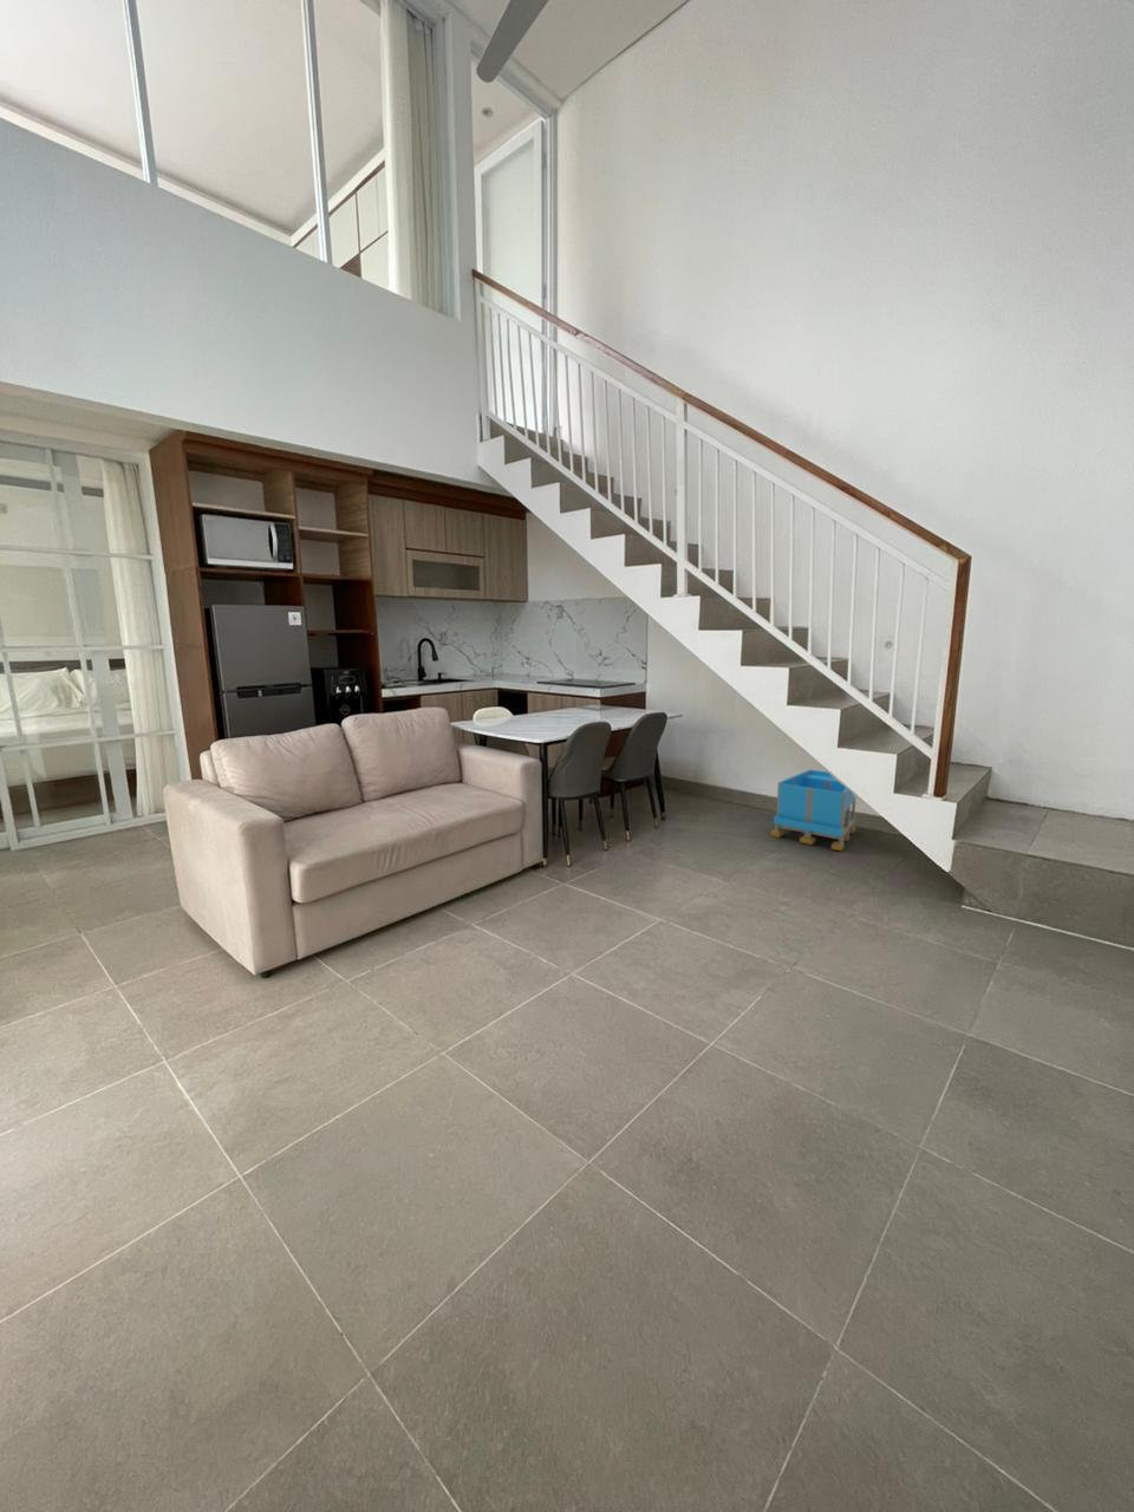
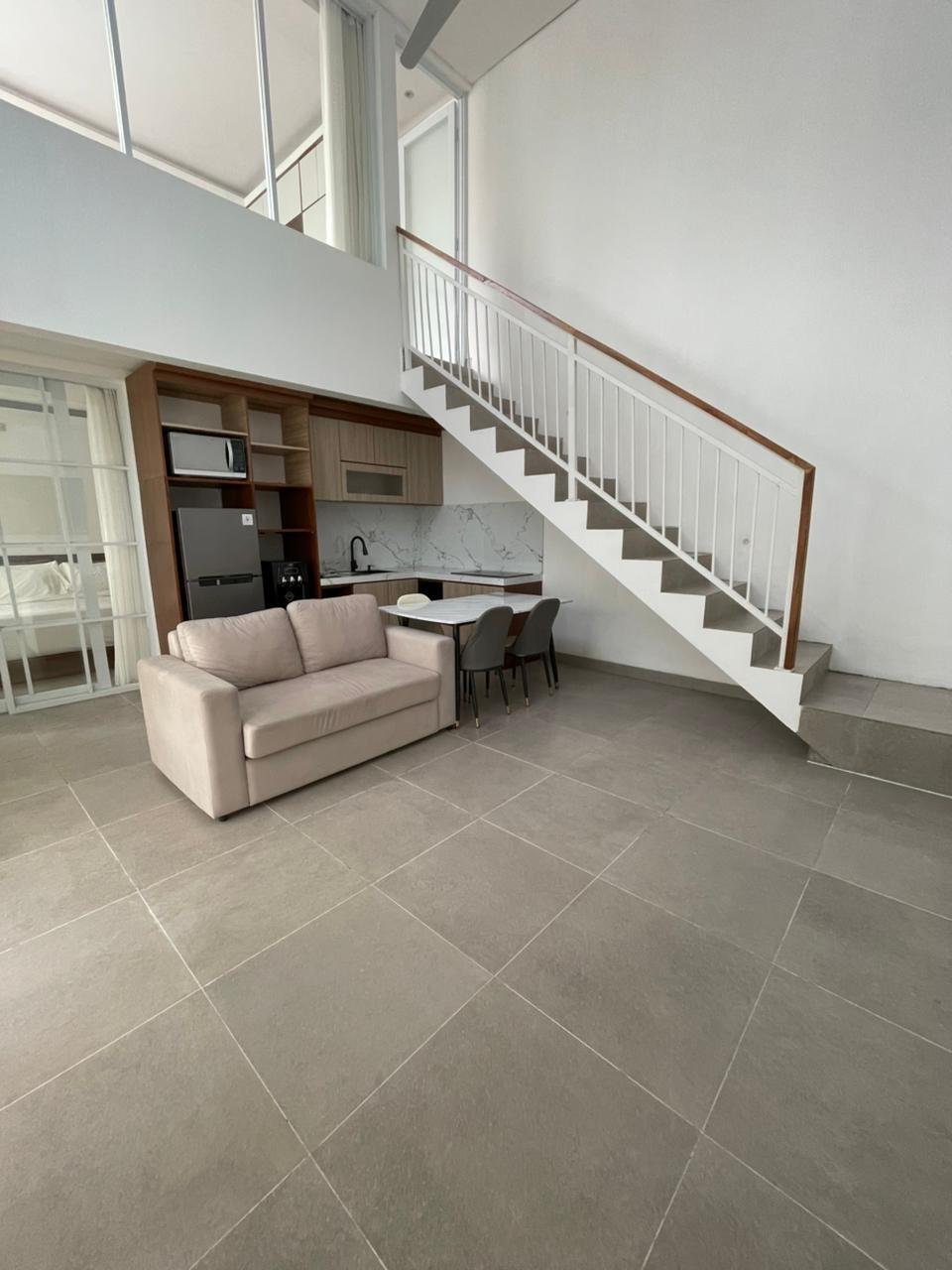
- storage bin (822, 806)
